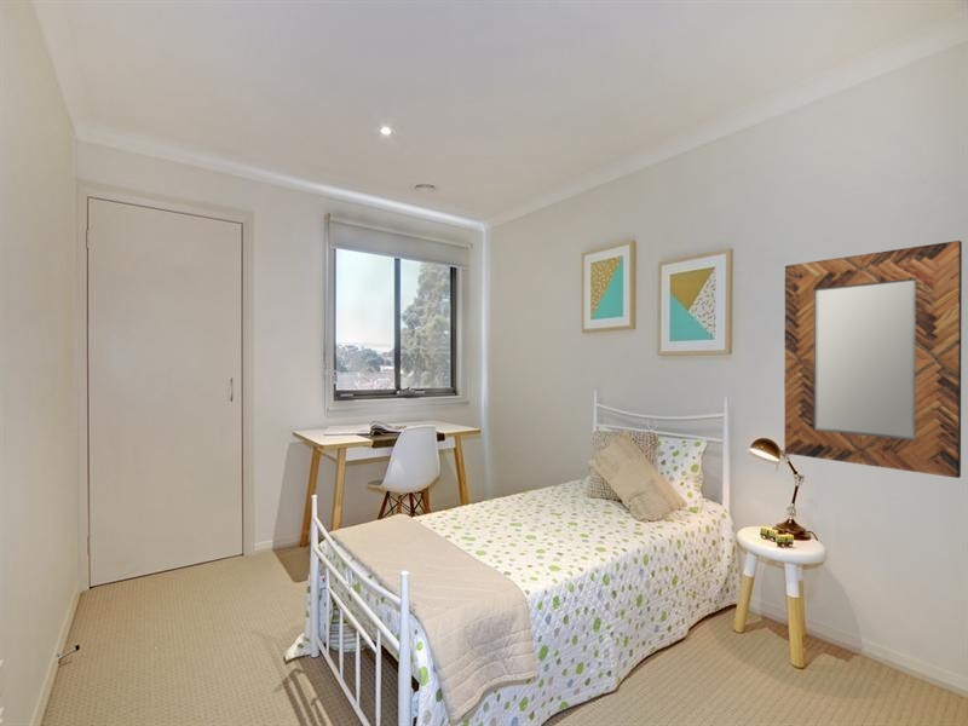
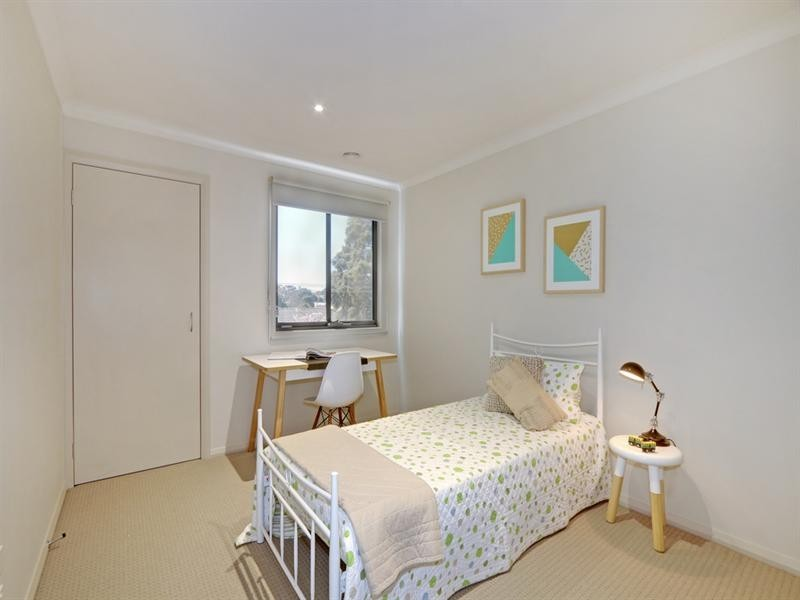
- home mirror (863, 359)
